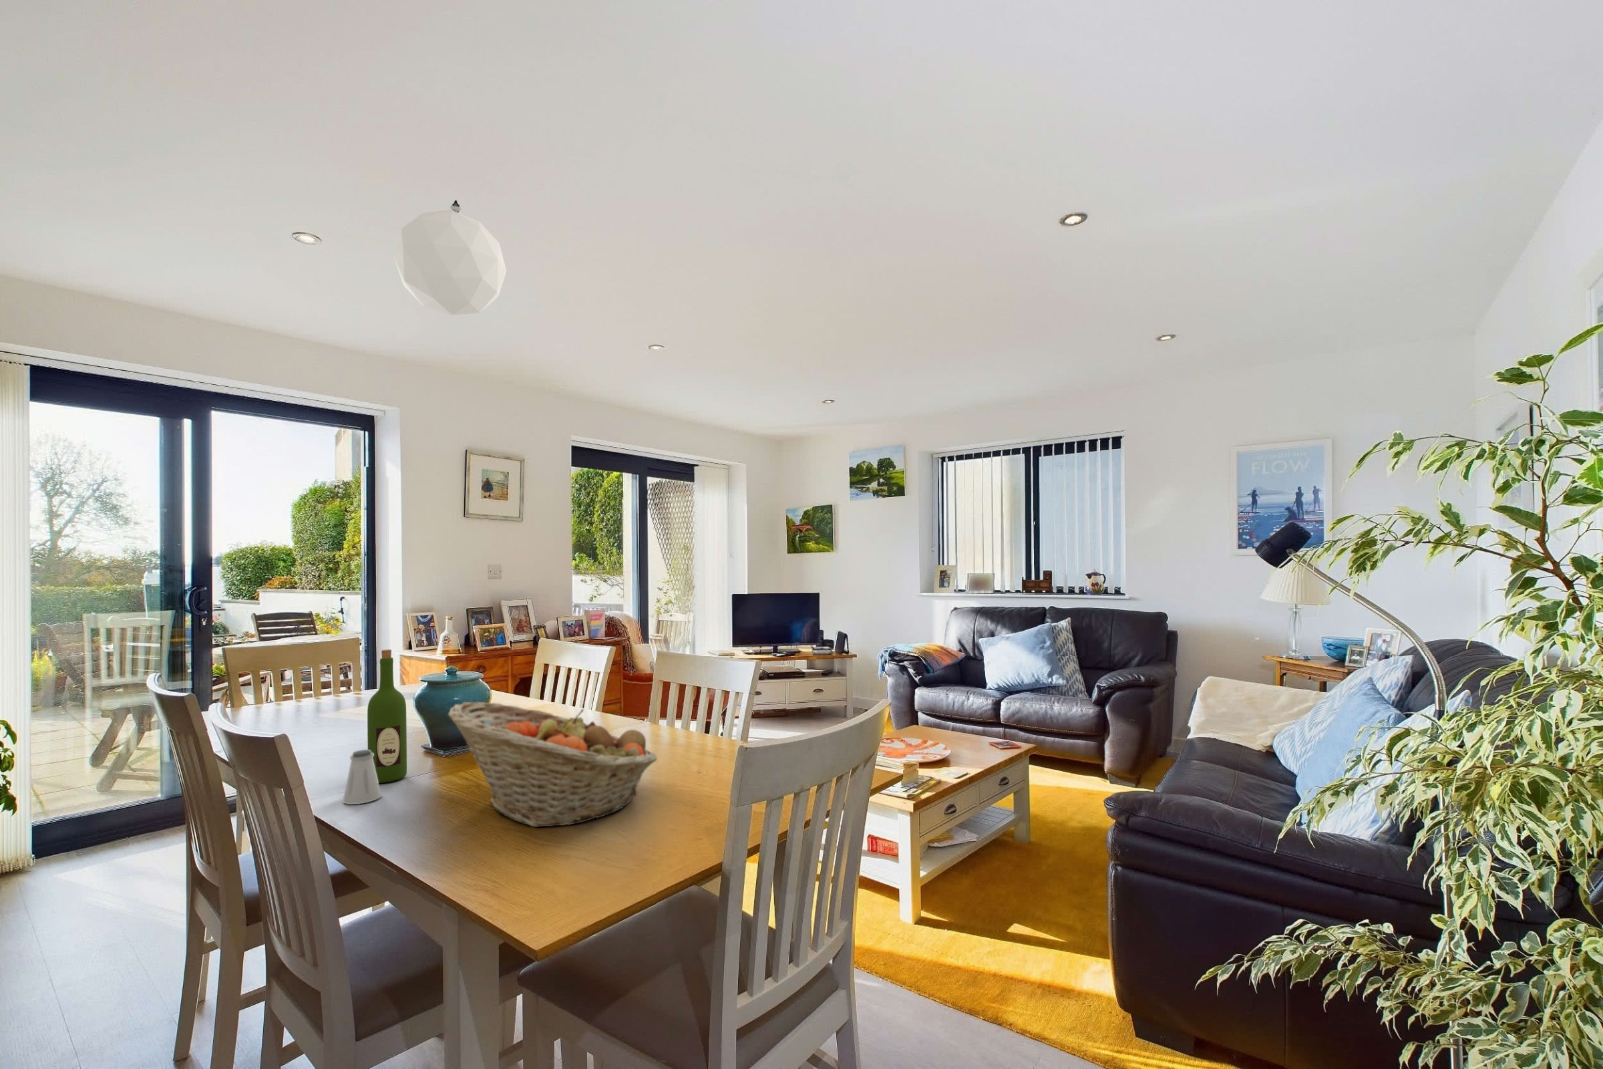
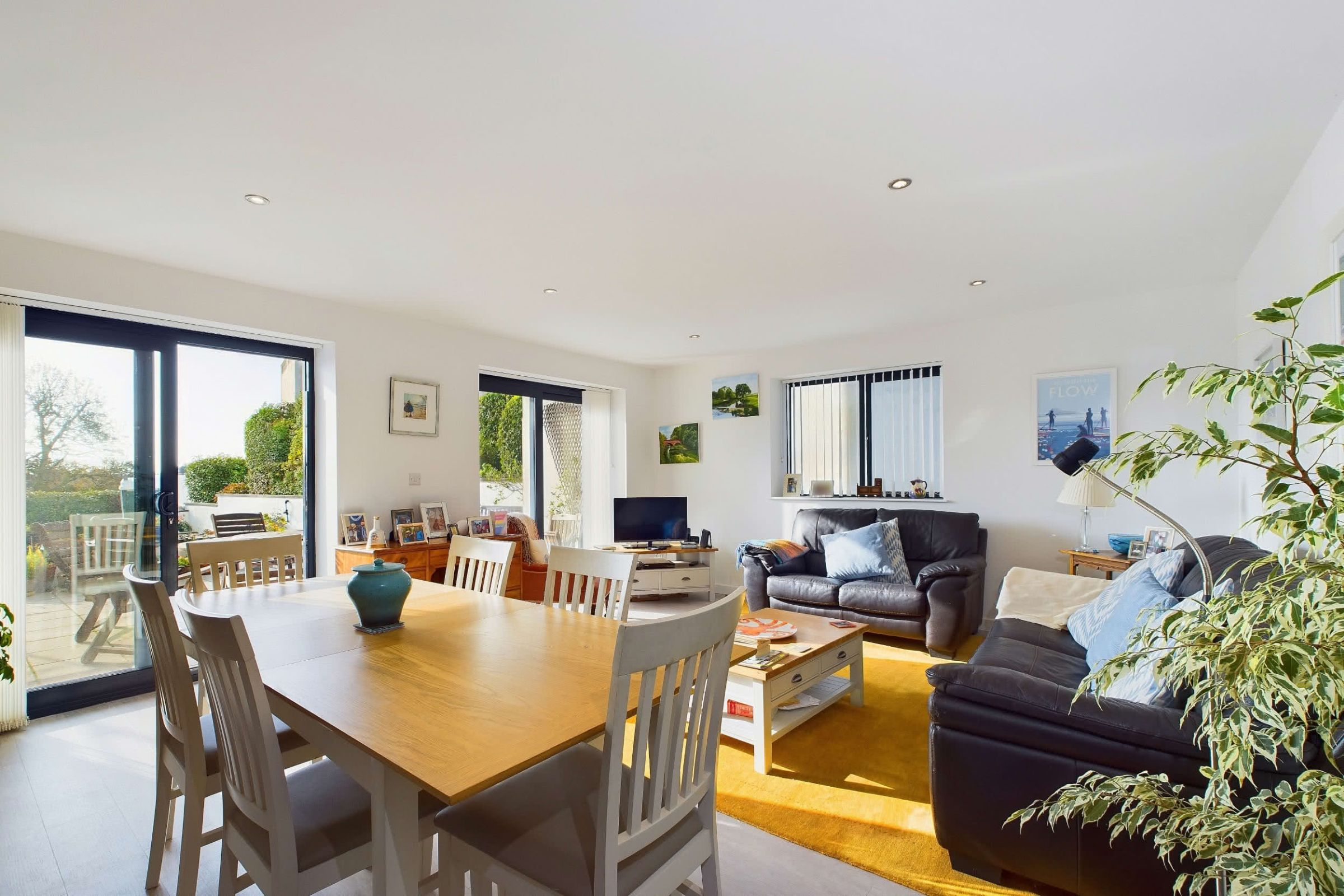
- fruit basket (553, 750)
- wine bottle (386, 713)
- saltshaker (363, 776)
- pendant lamp (452, 262)
